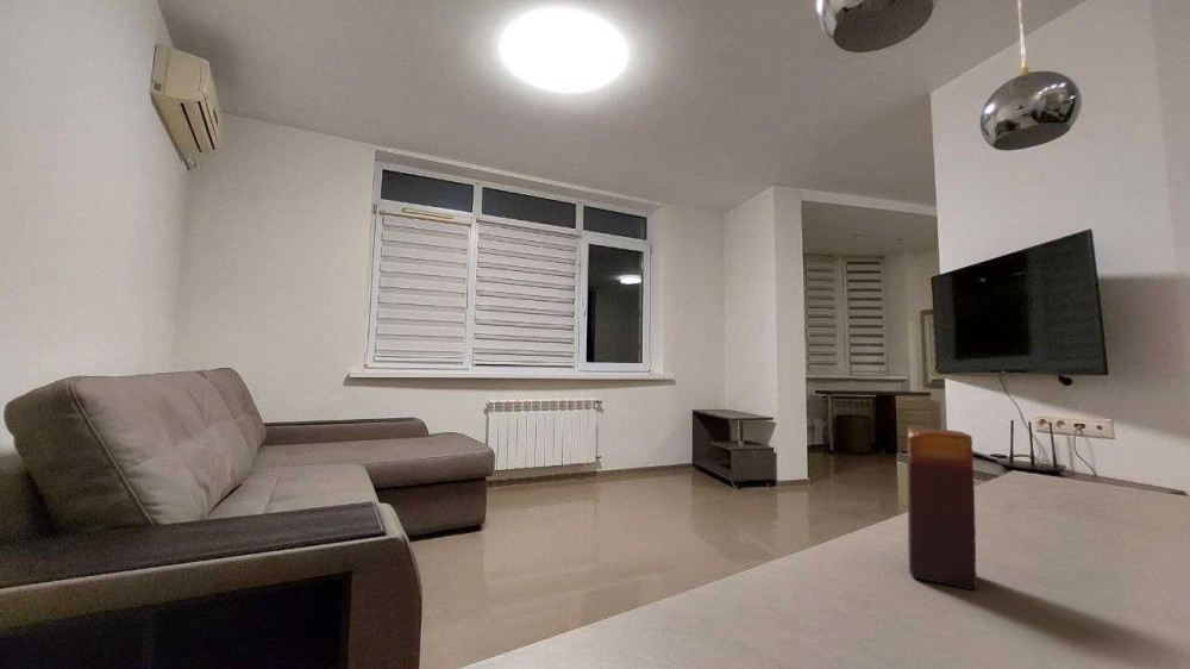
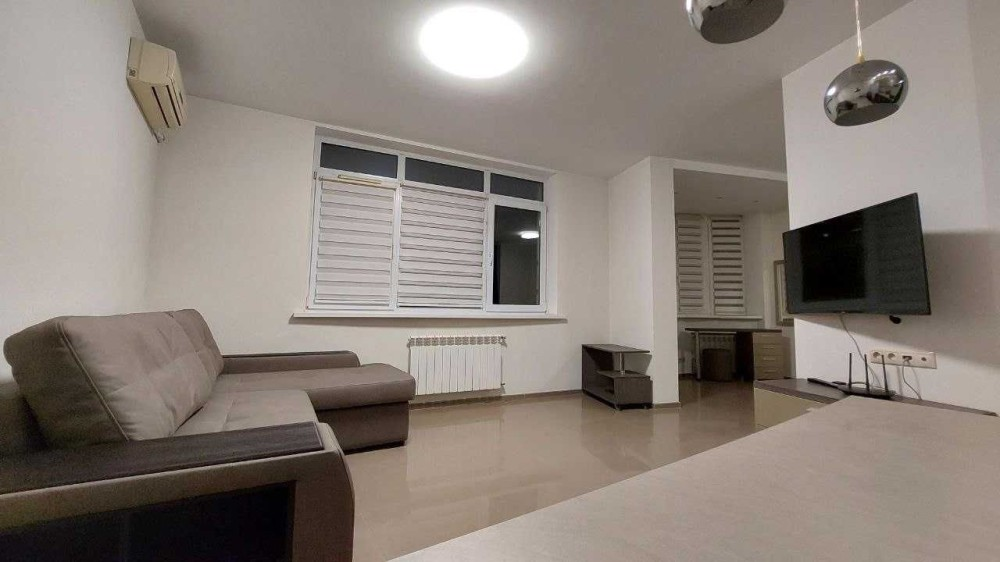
- candle (938, 501)
